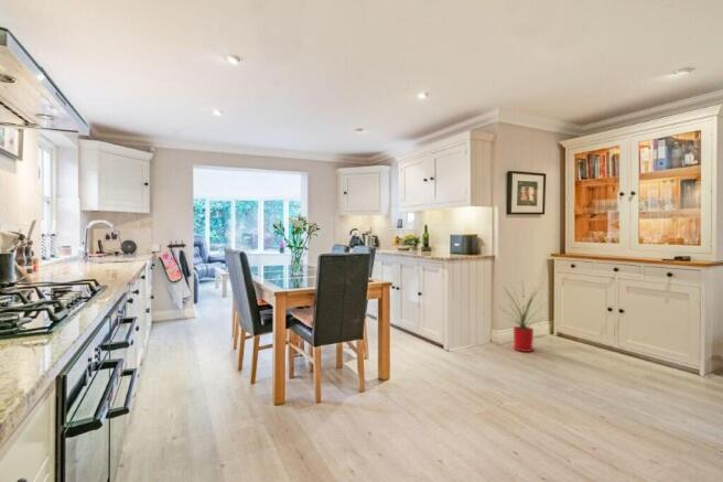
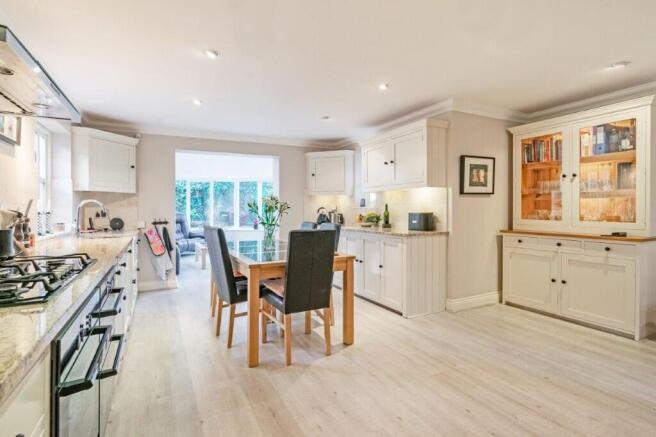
- house plant (522, 314)
